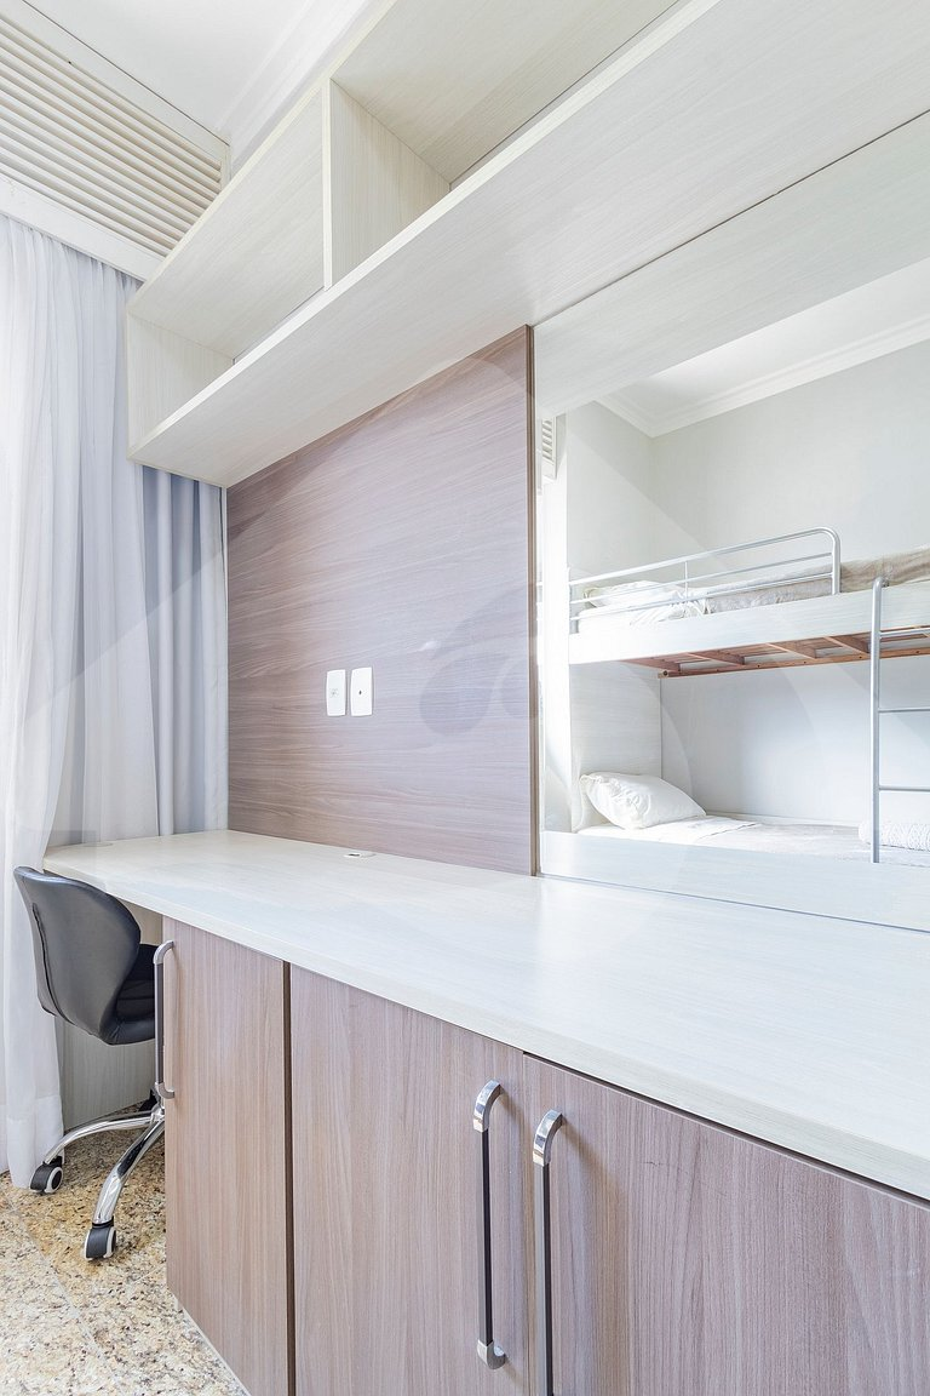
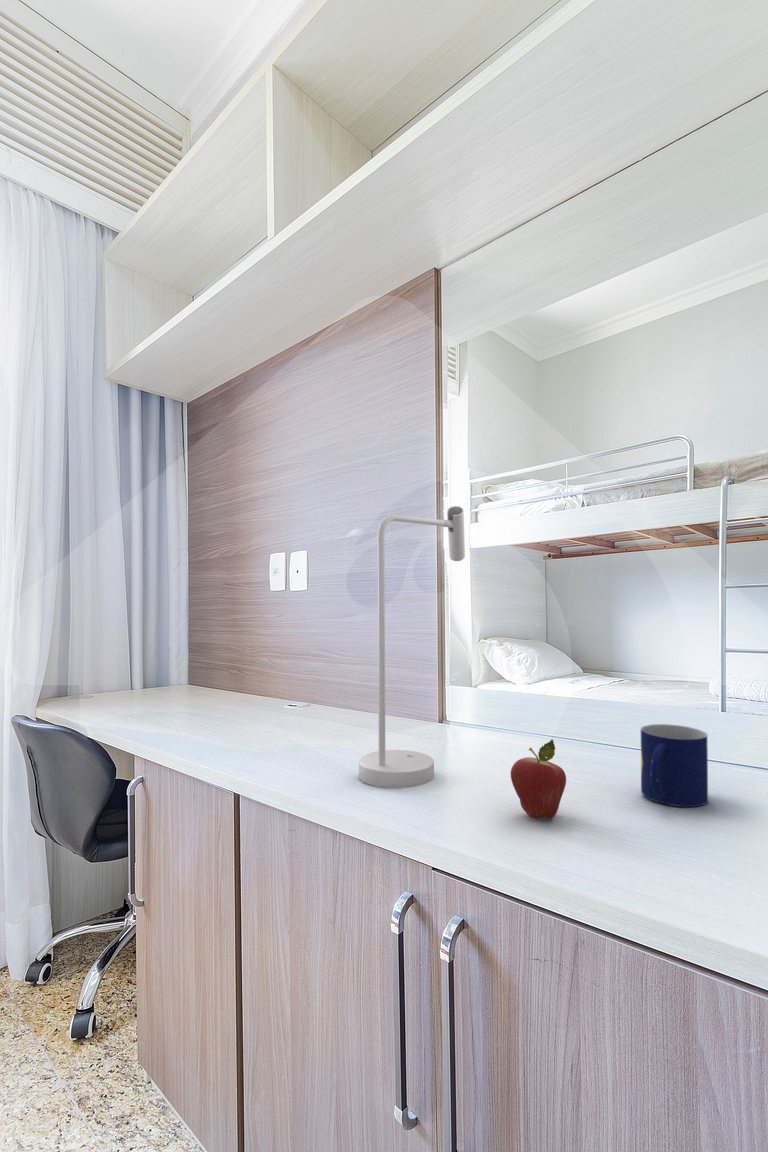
+ desk lamp (384, 633)
+ mug (669, 766)
+ fruit (539, 775)
